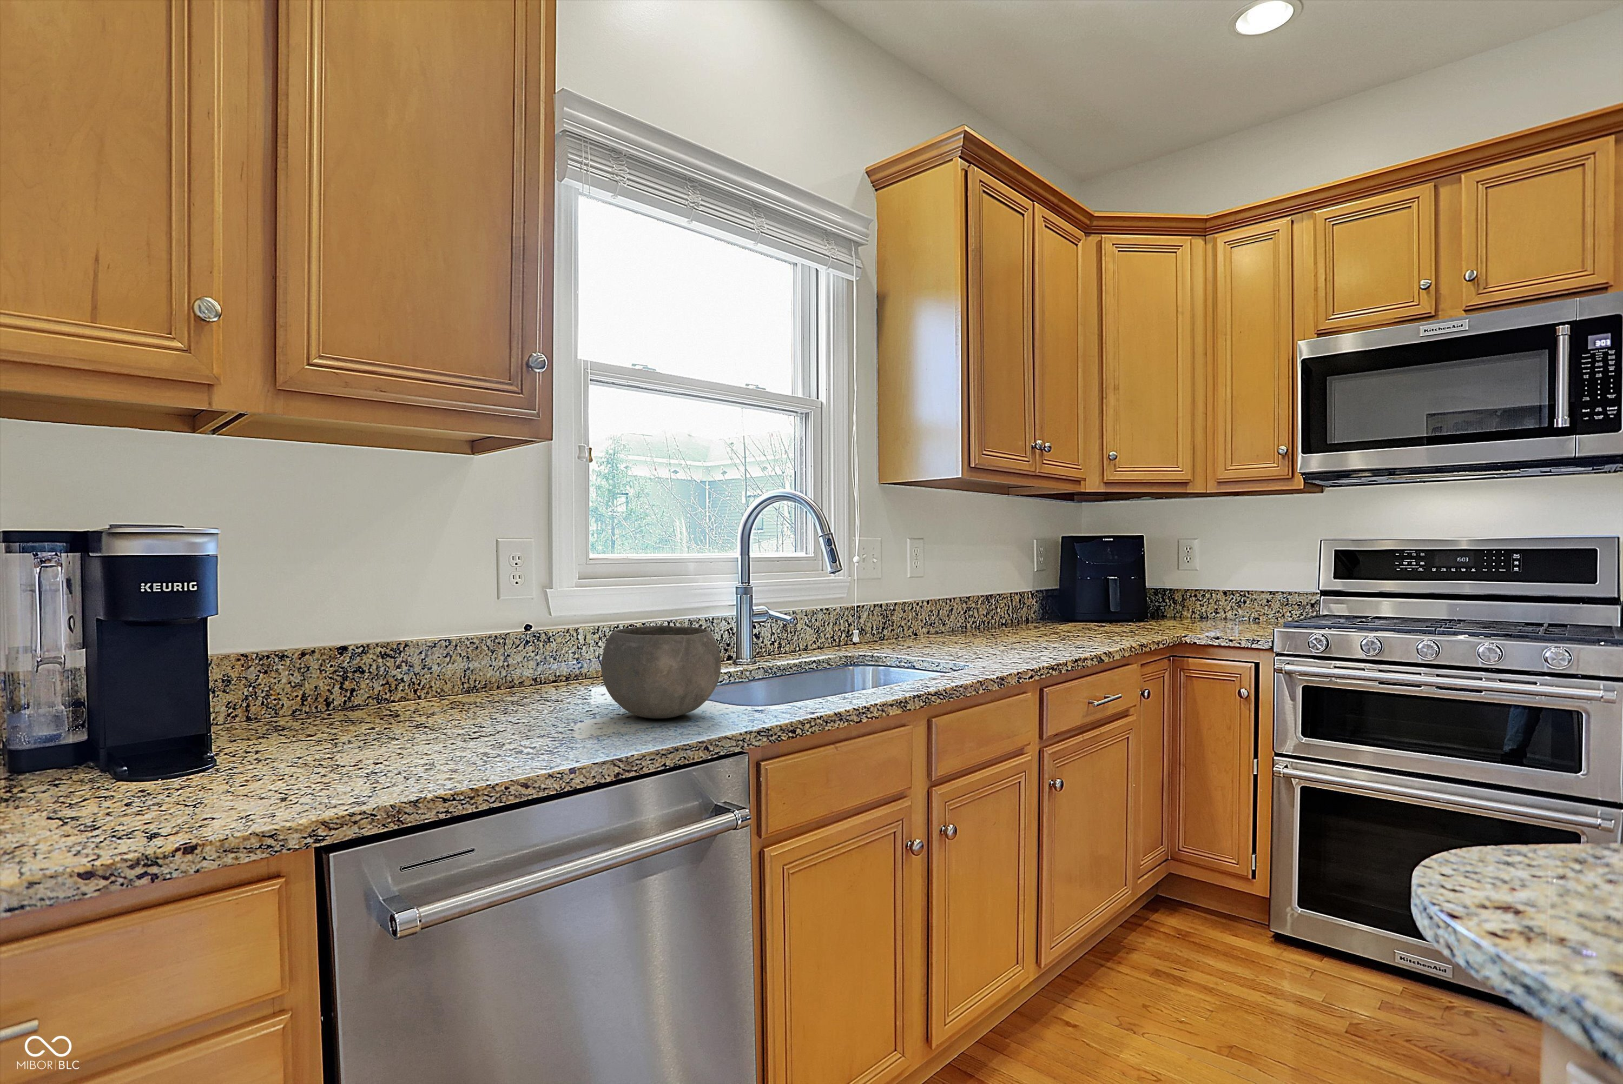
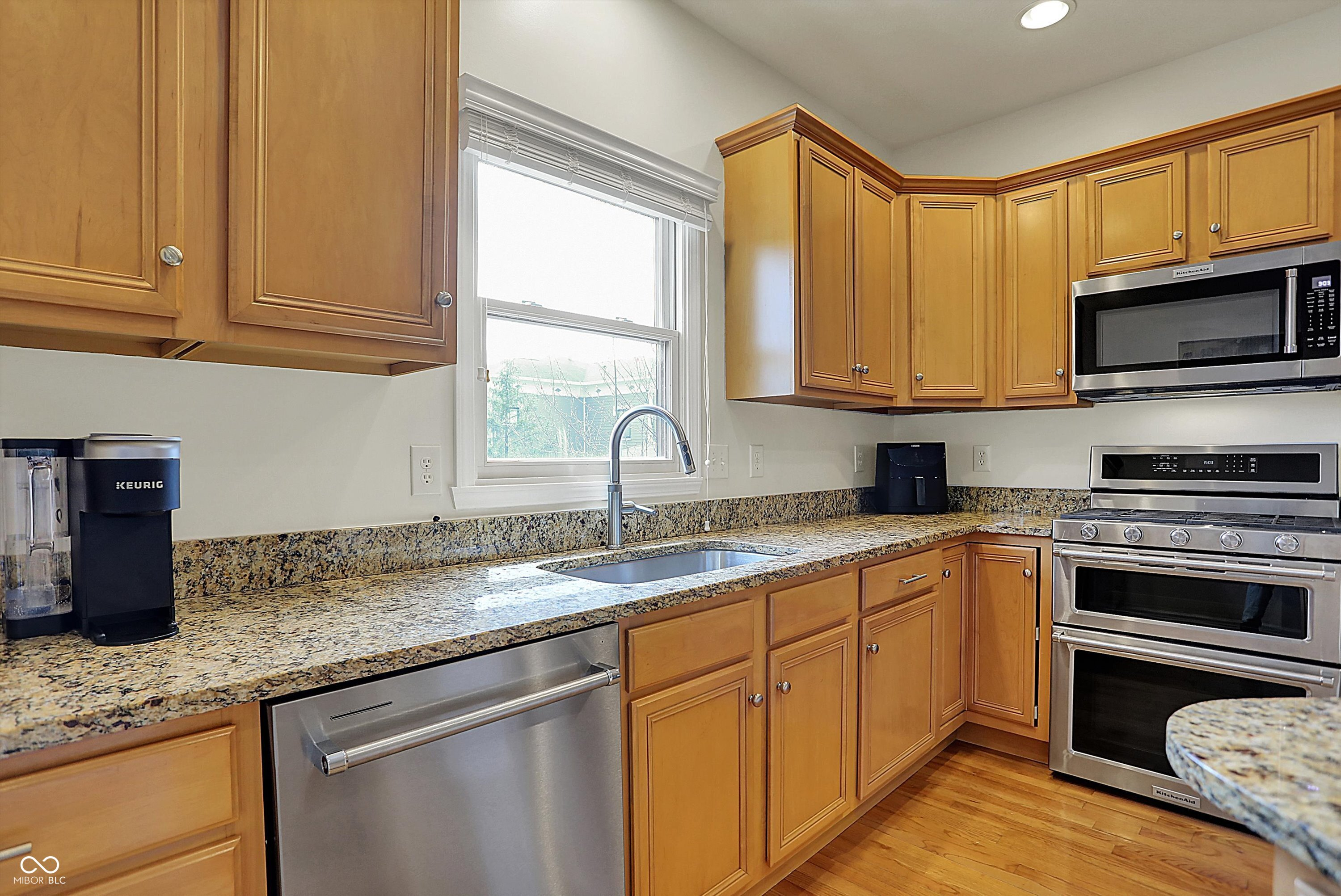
- bowl (661, 673)
